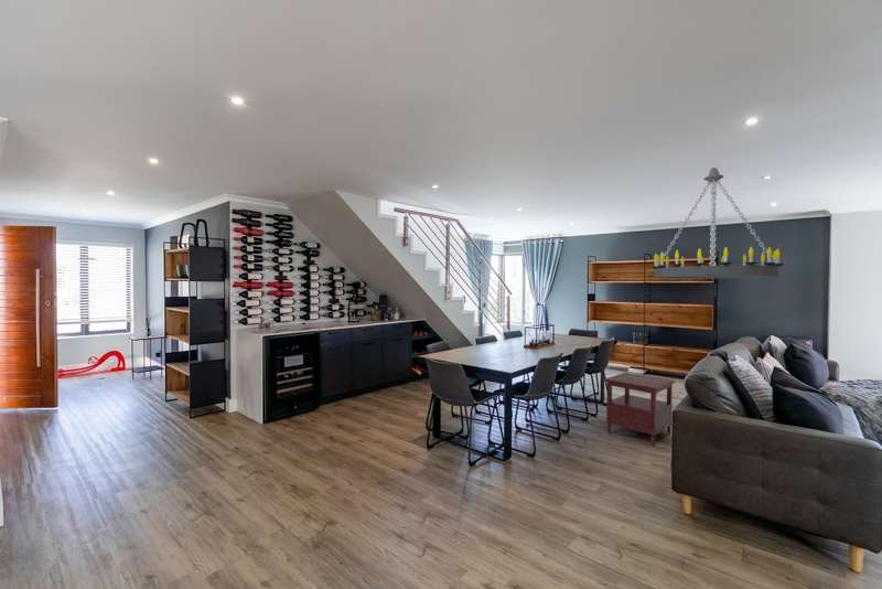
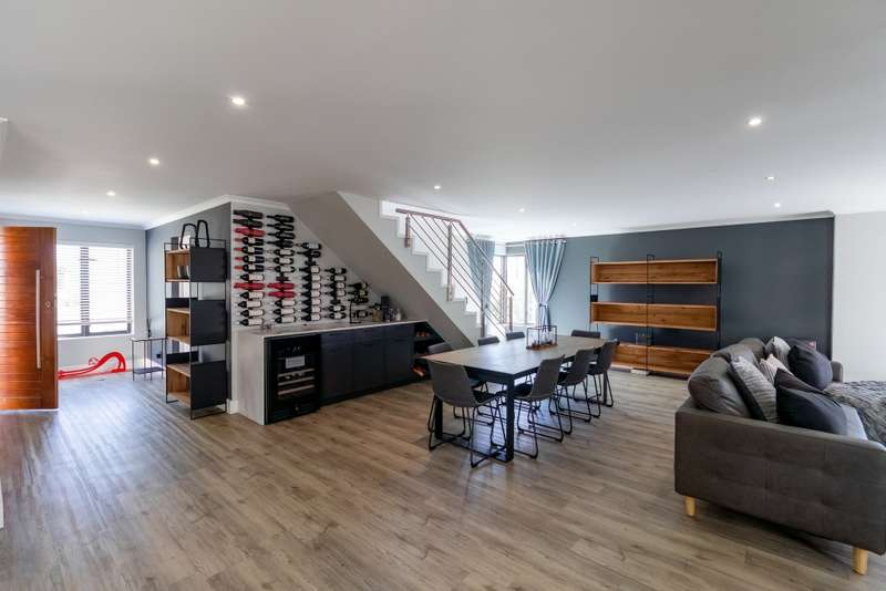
- side table (638, 406)
- chandelier (712, 223)
